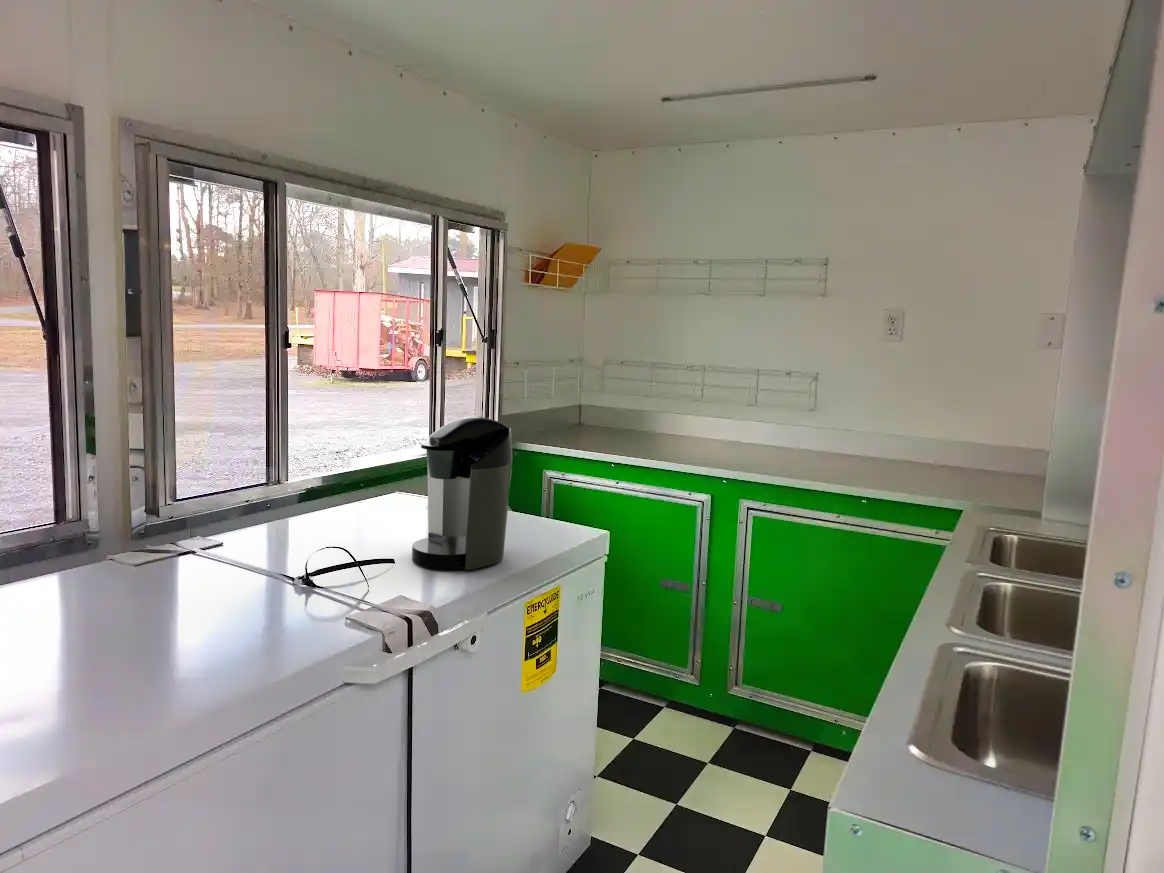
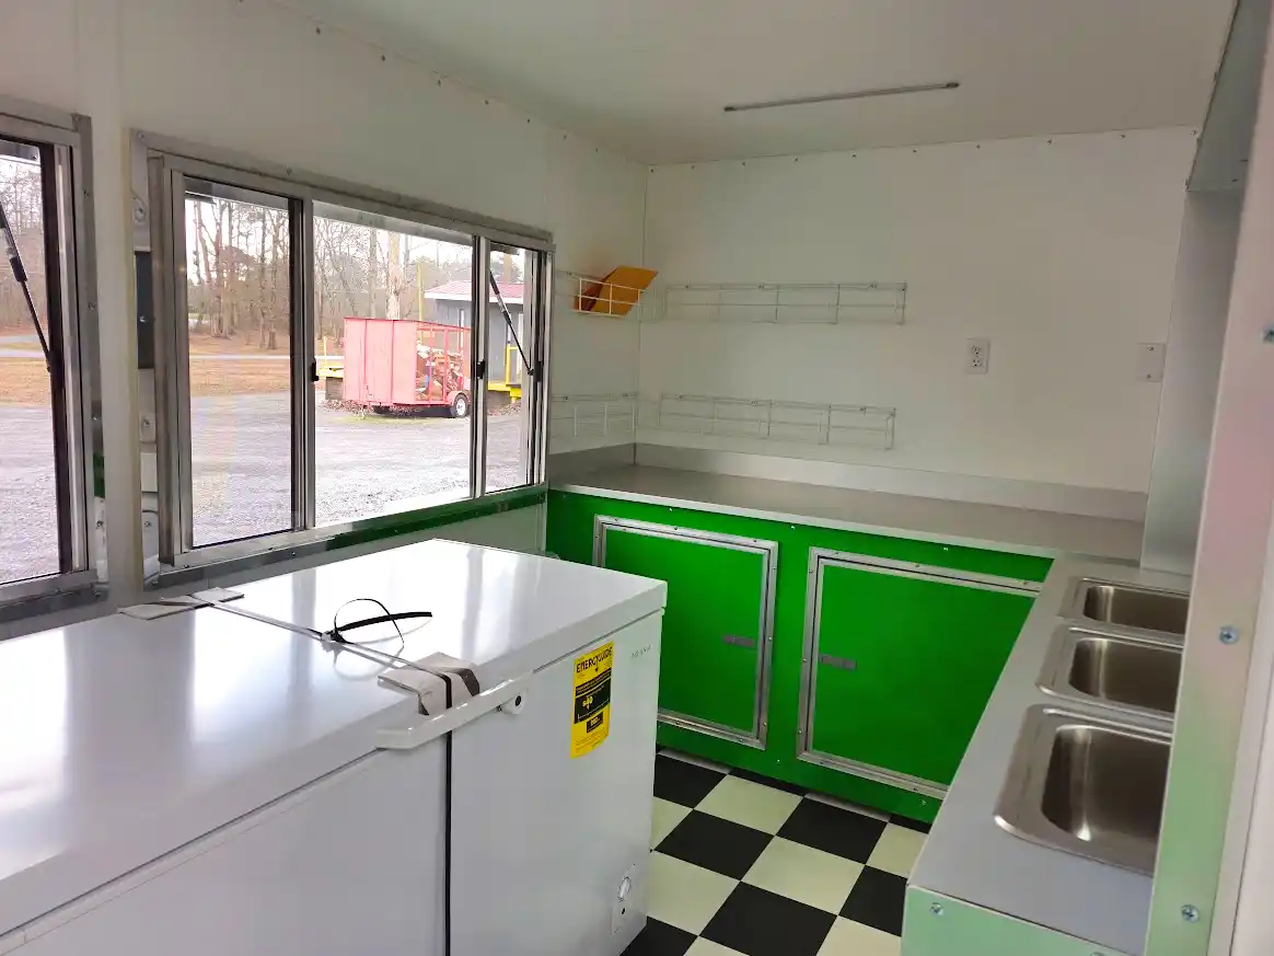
- coffee maker (454, 482)
